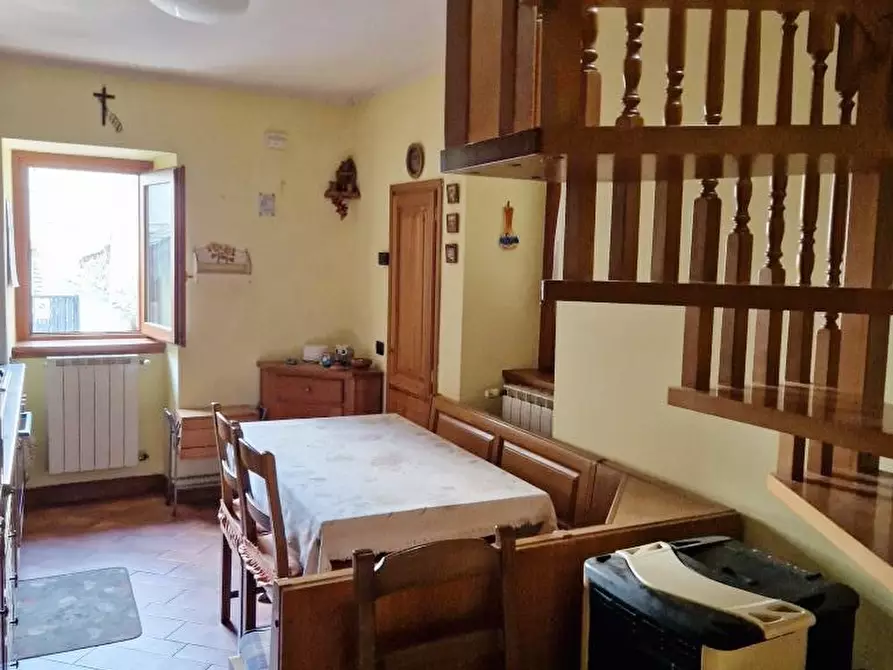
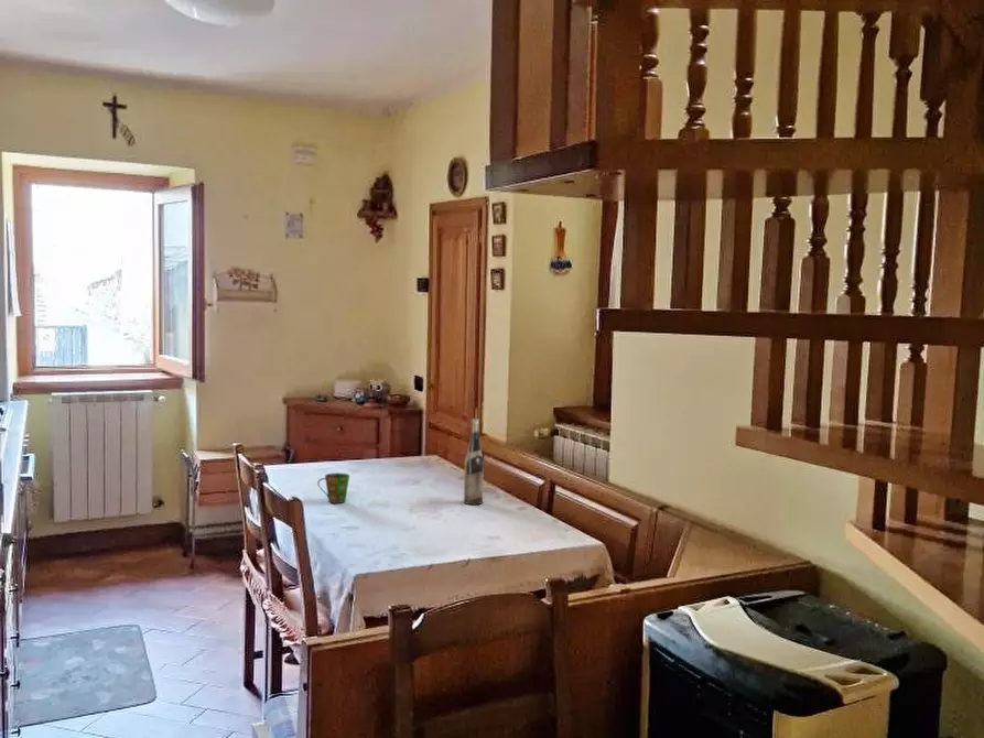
+ cup (333, 488)
+ wine bottle (474, 460)
